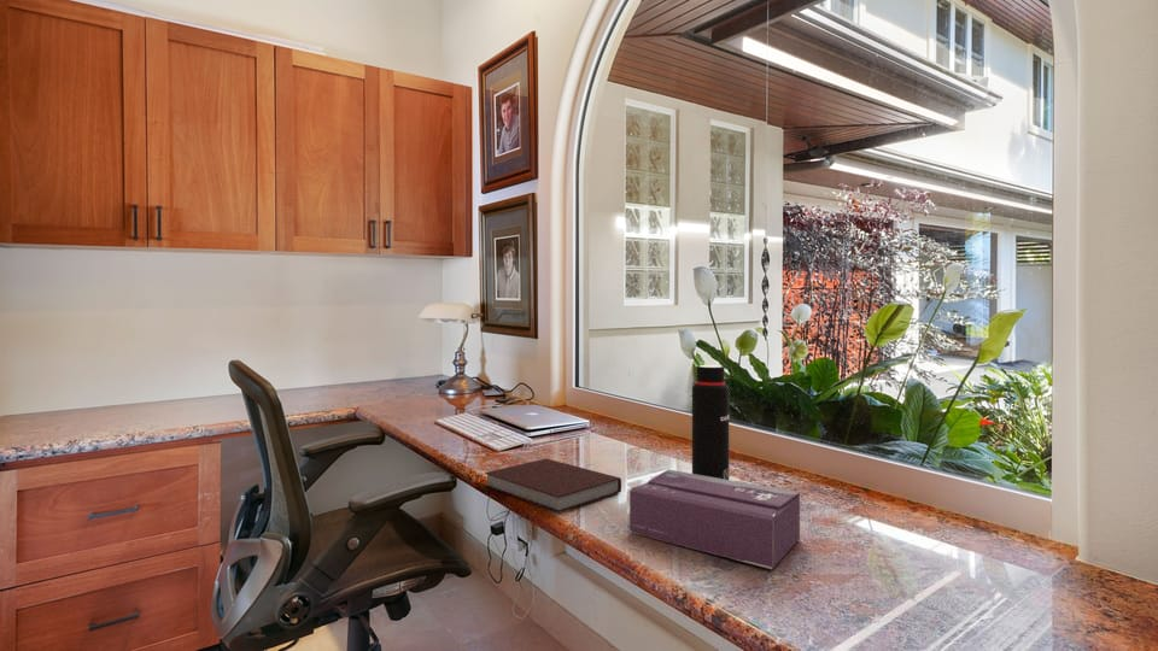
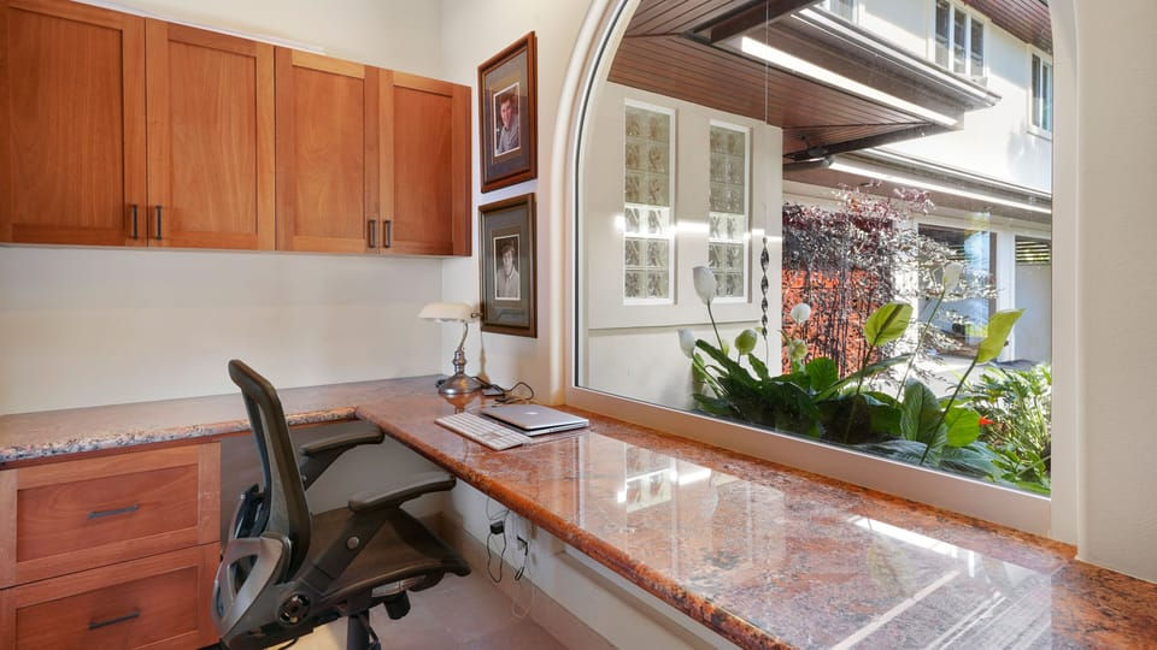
- water bottle (712, 428)
- notebook (551, 481)
- tissue box (713, 512)
